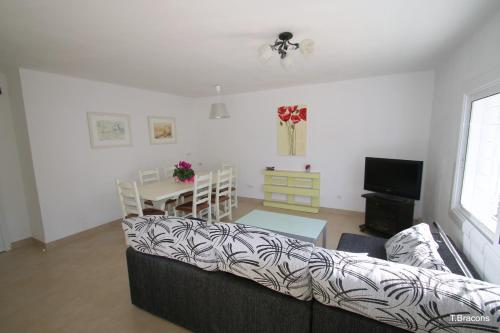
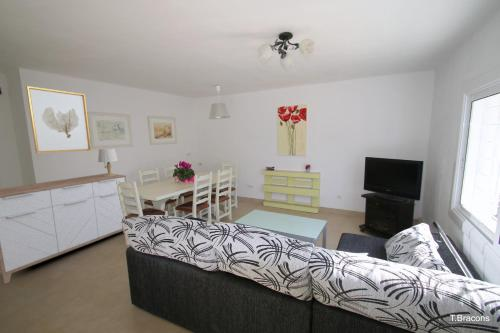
+ sideboard (67, 216)
+ wall art (62, 121)
+ table lamp (108, 162)
